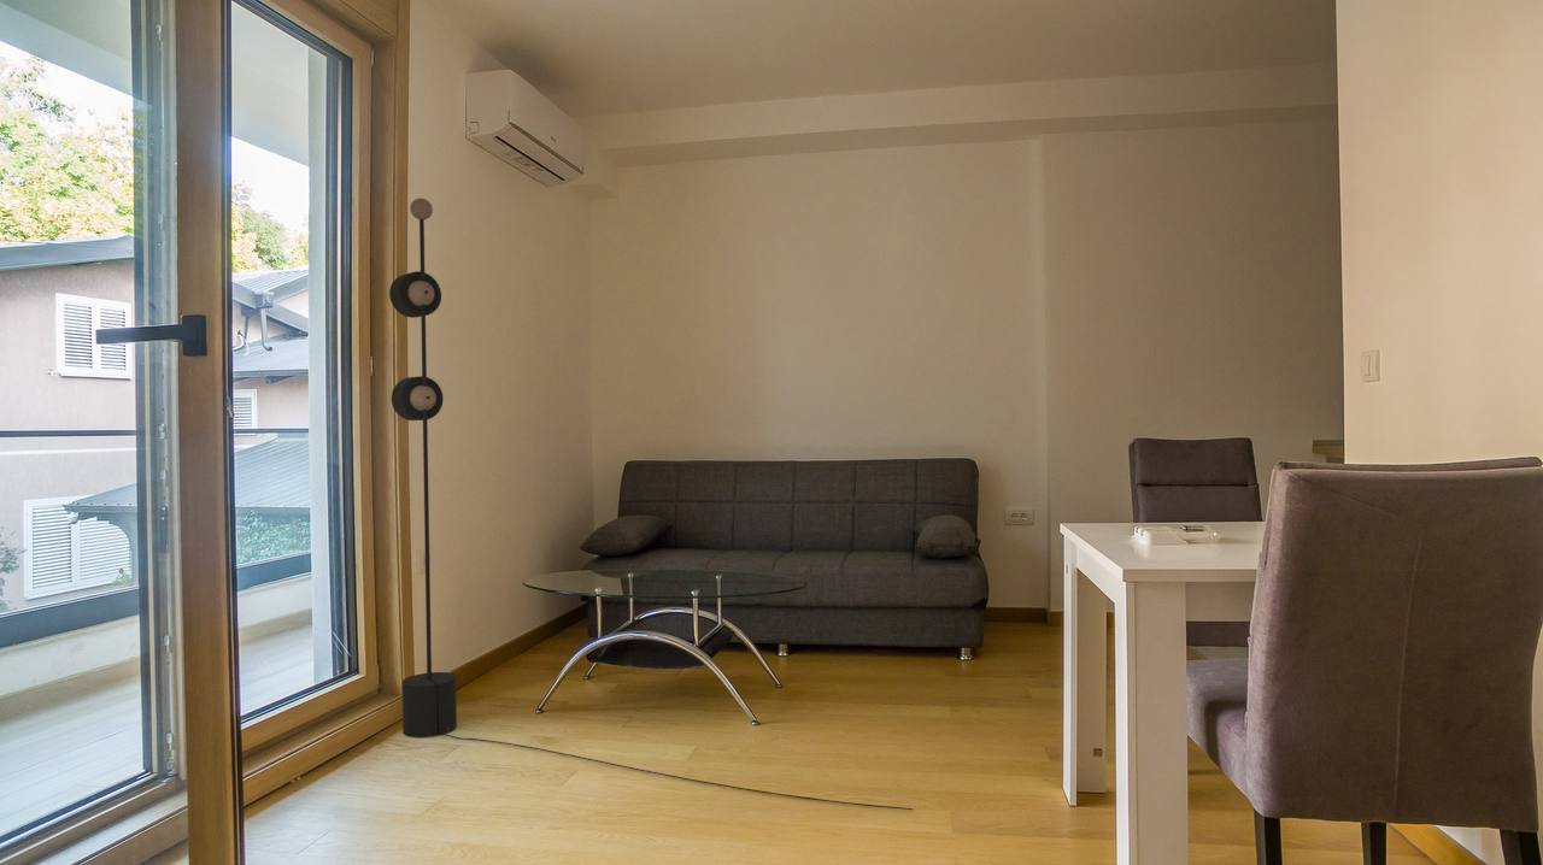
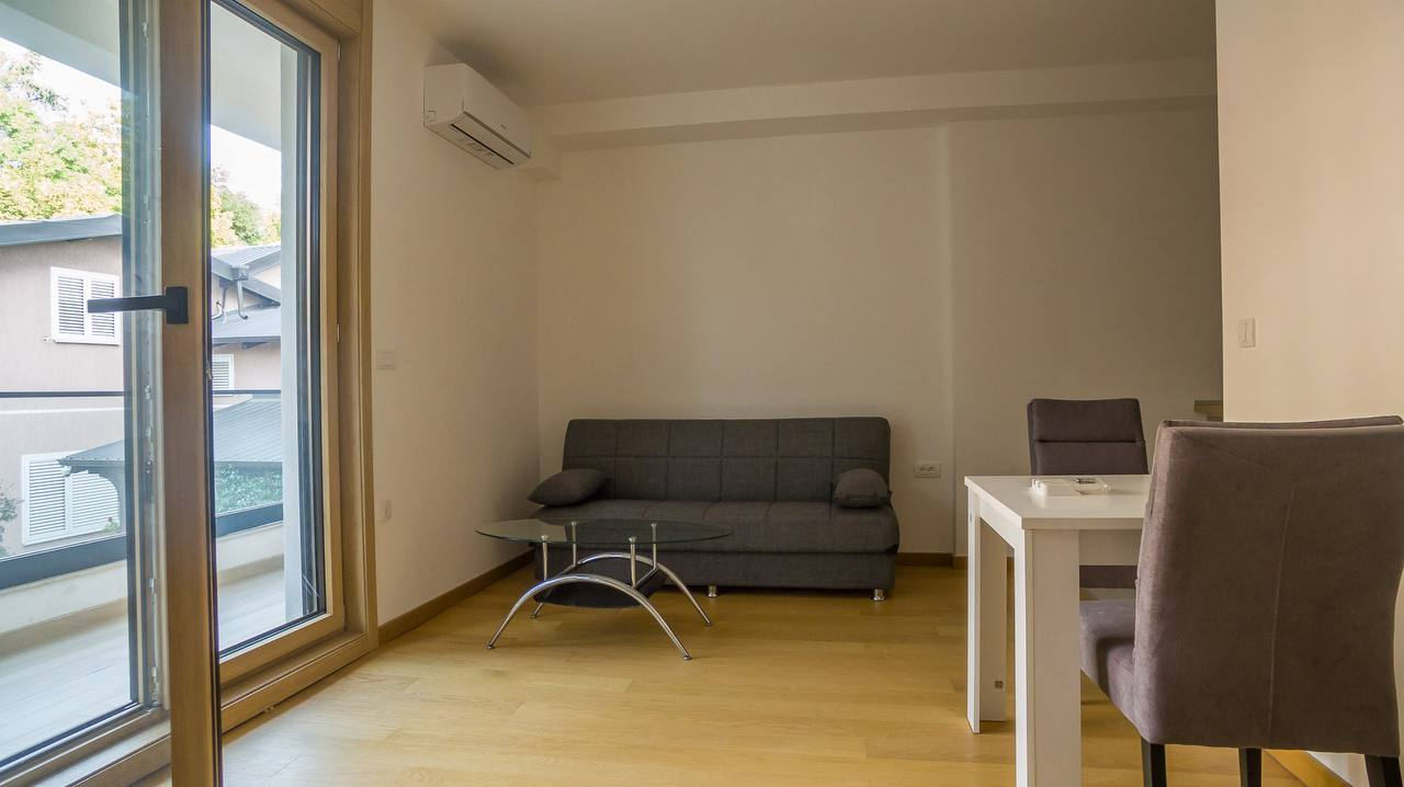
- floor lamp (441, 405)
